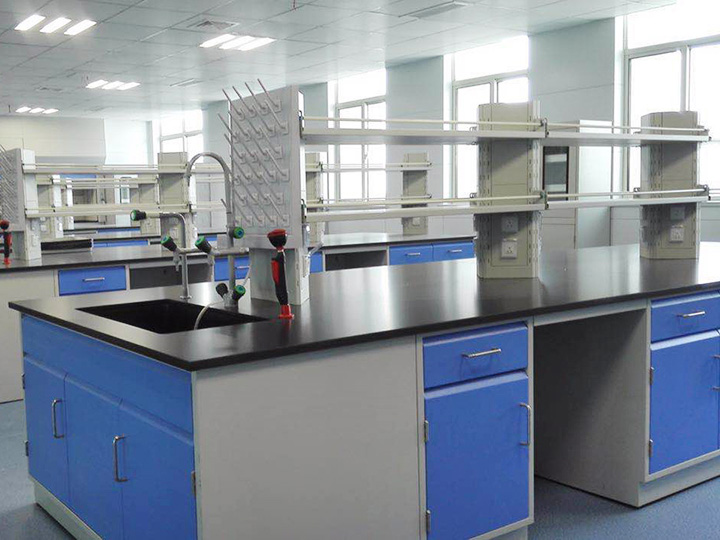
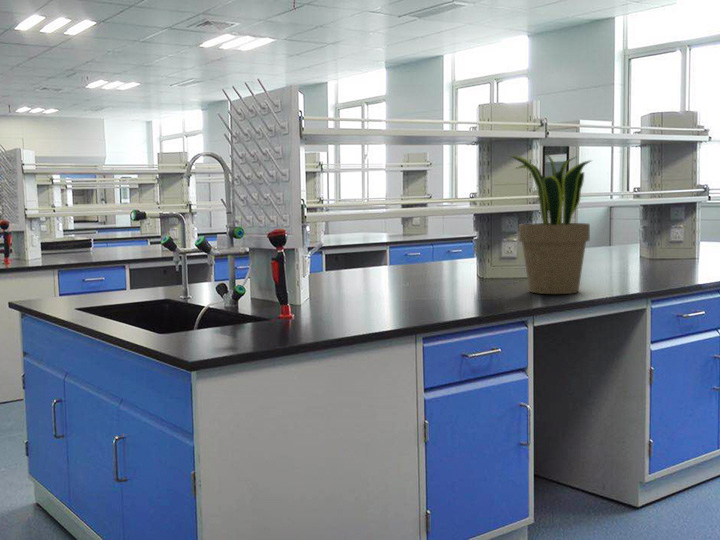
+ potted plant (550, 221)
